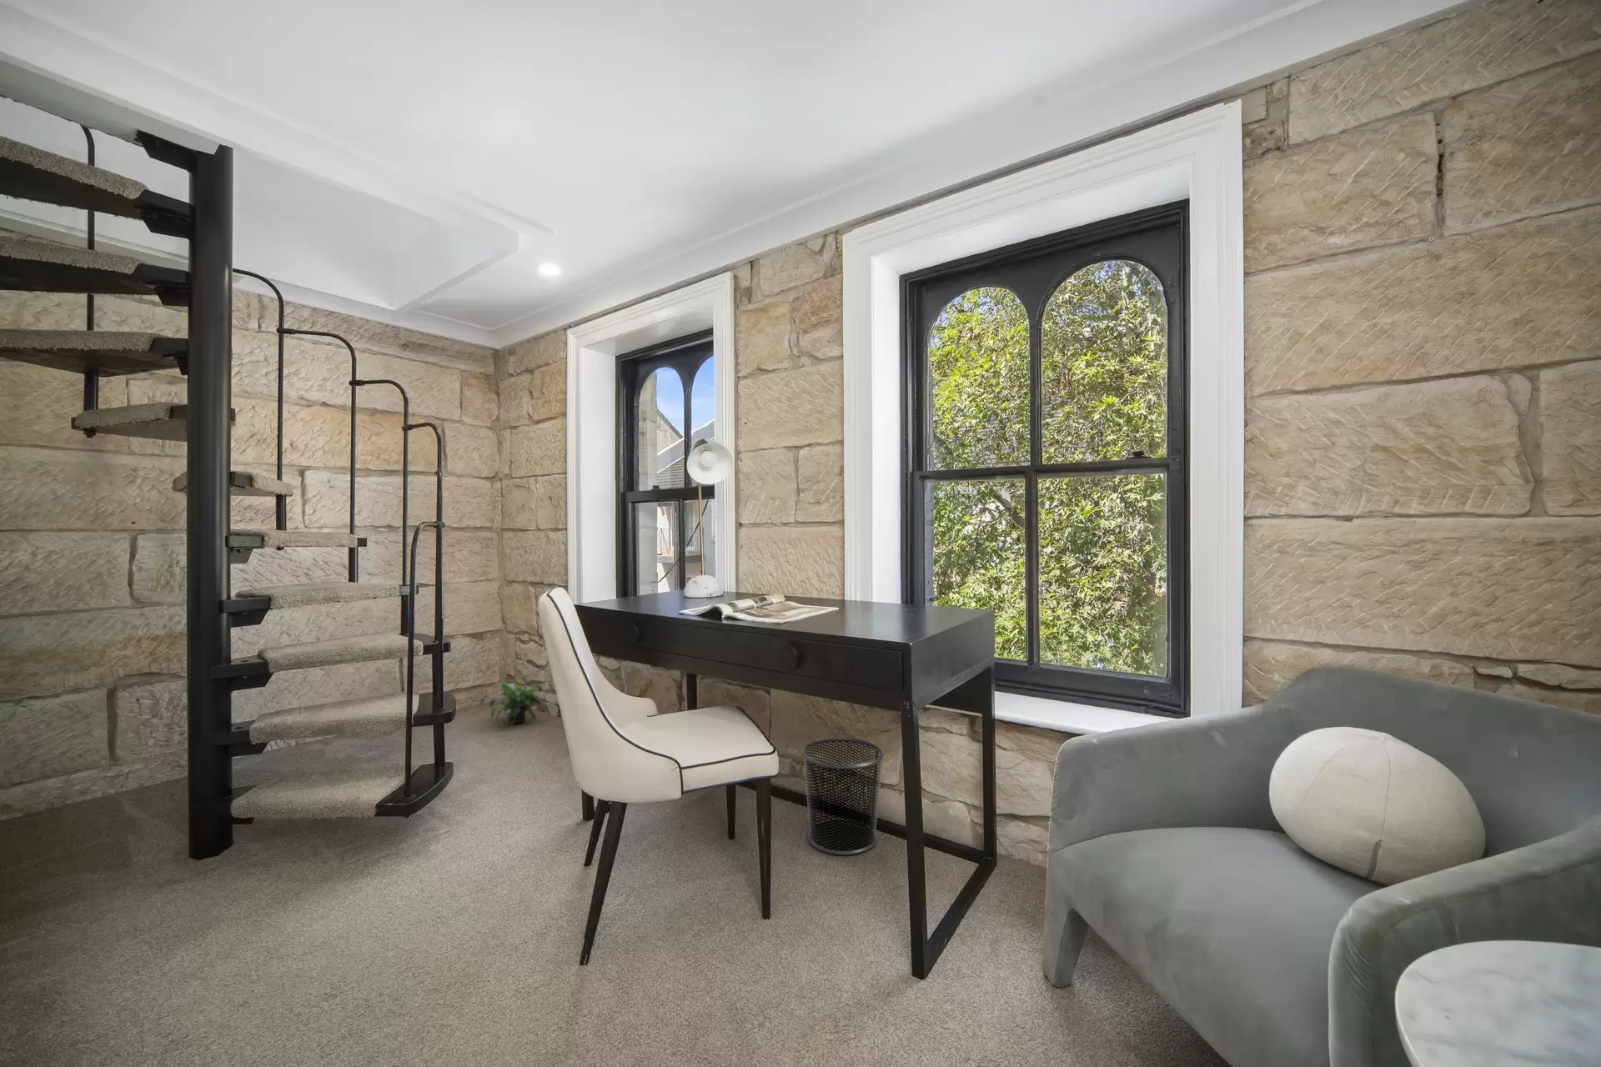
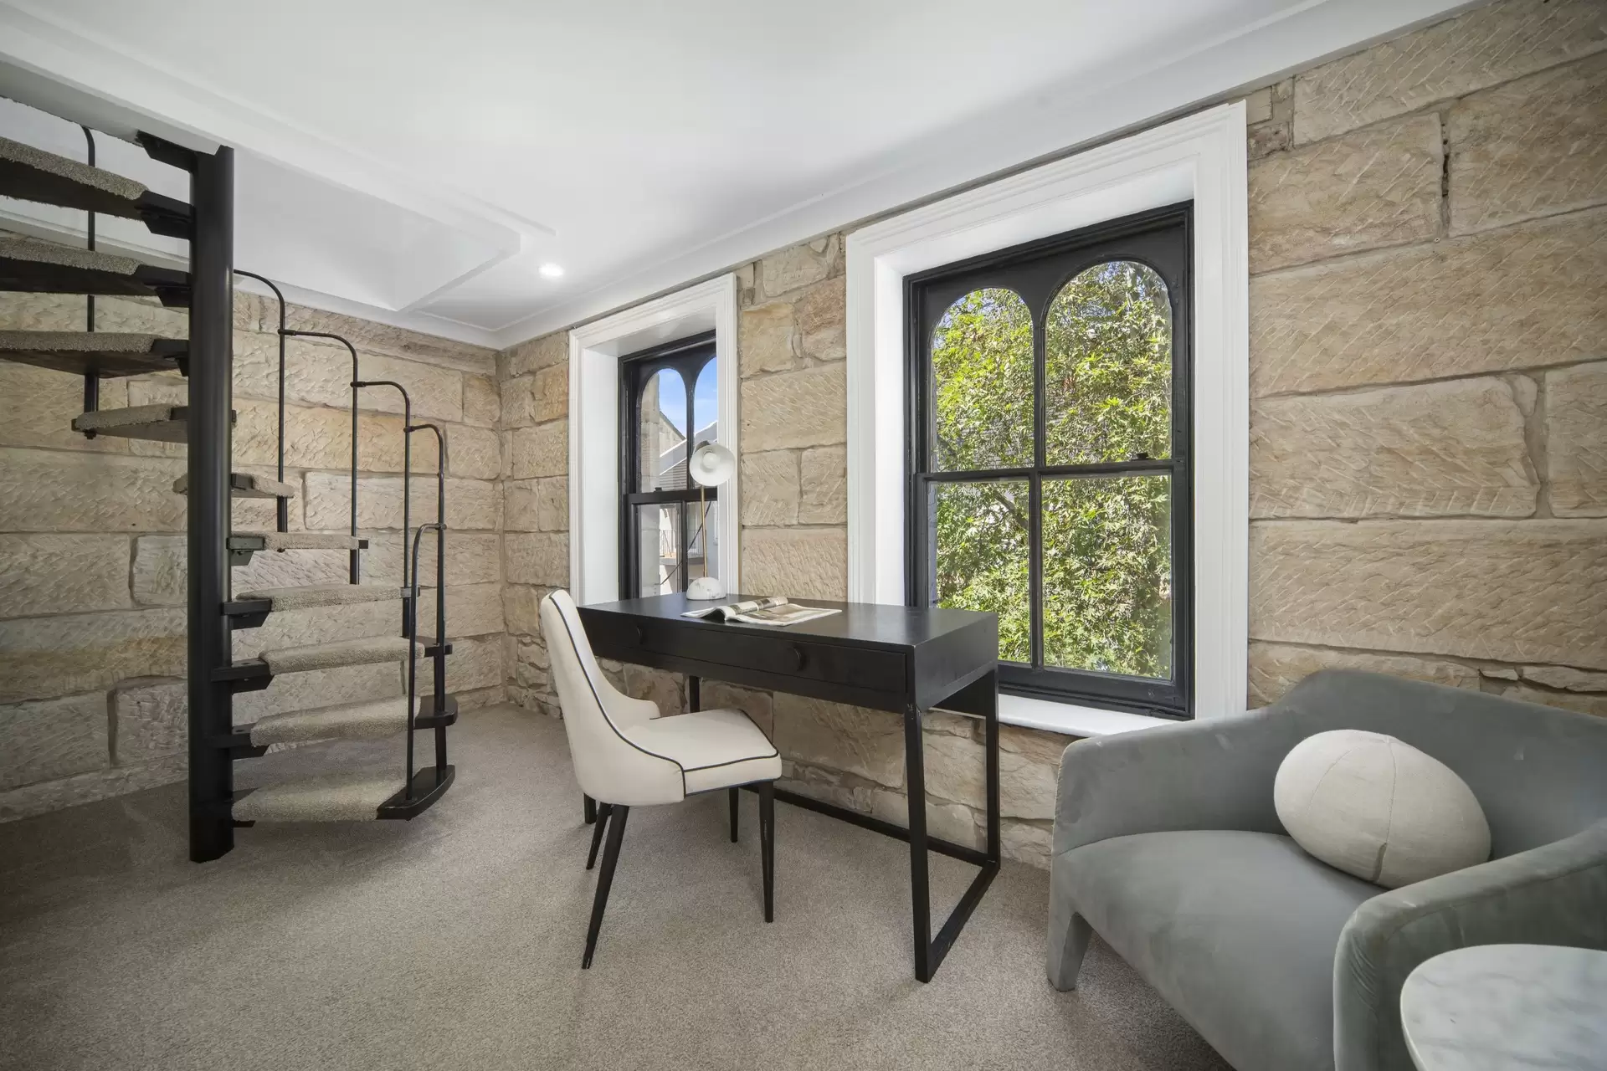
- potted plant (513, 701)
- waste bin (842, 793)
